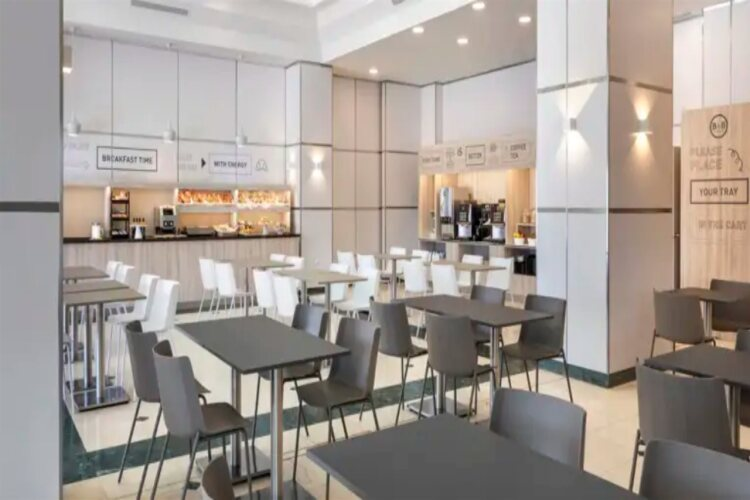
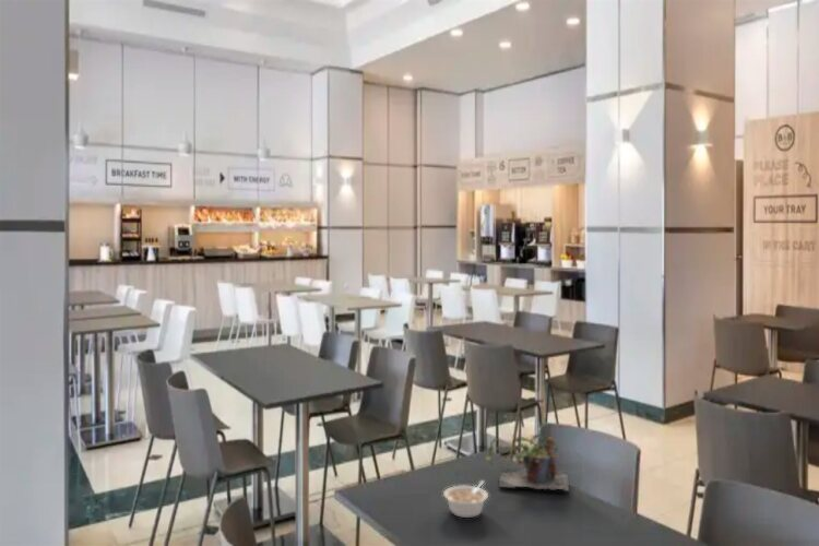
+ plant (531, 456)
+ legume (465, 499)
